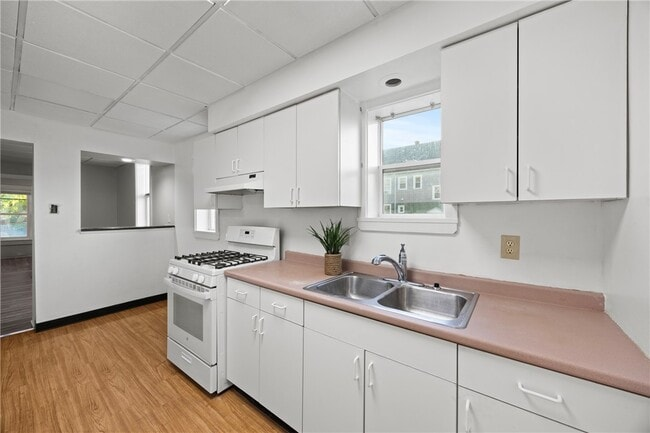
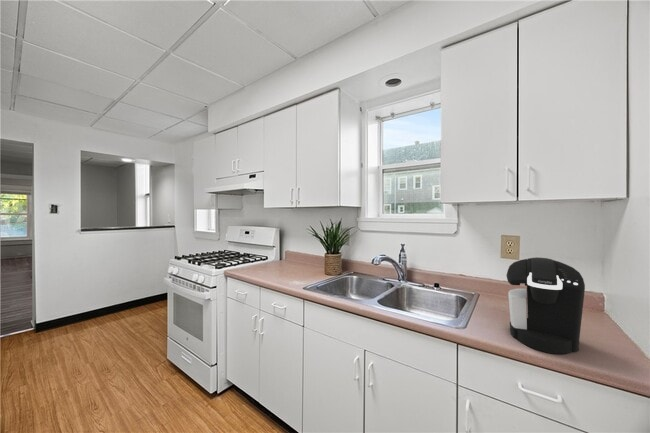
+ coffee maker (542, 300)
